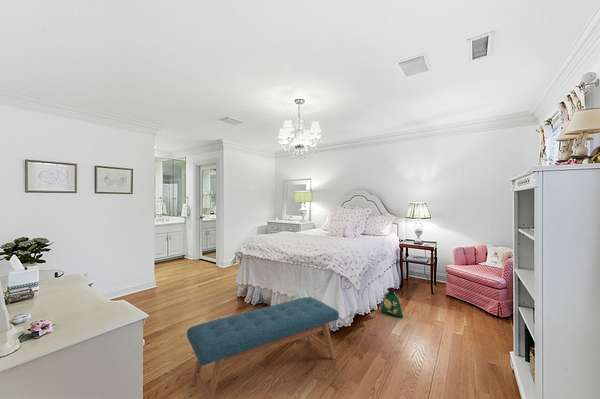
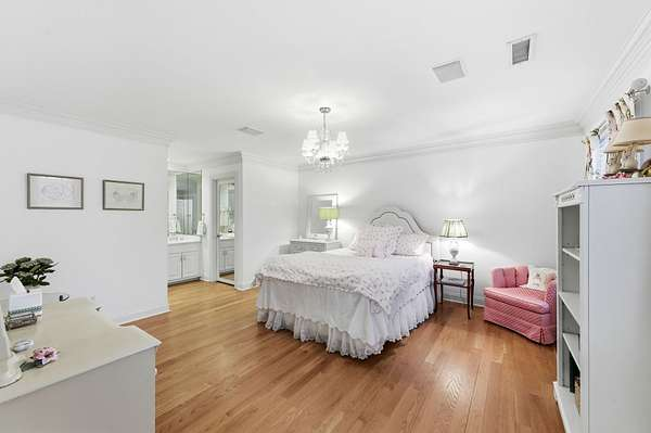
- bag (391, 301)
- bench (268, 342)
